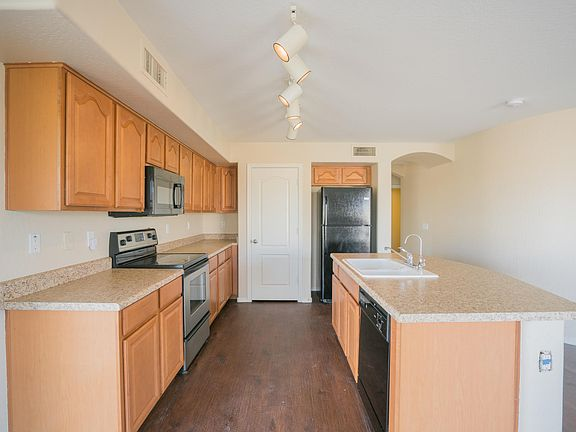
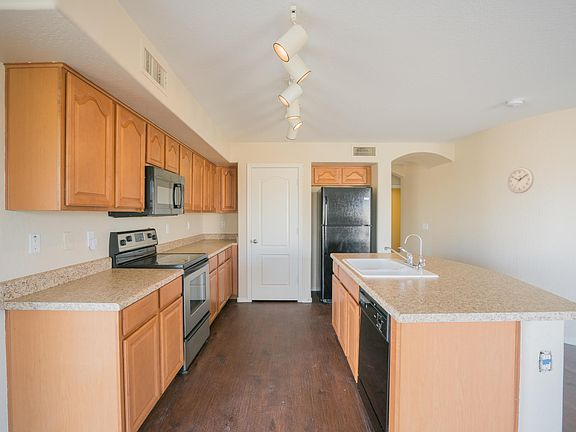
+ wall clock (519, 180)
